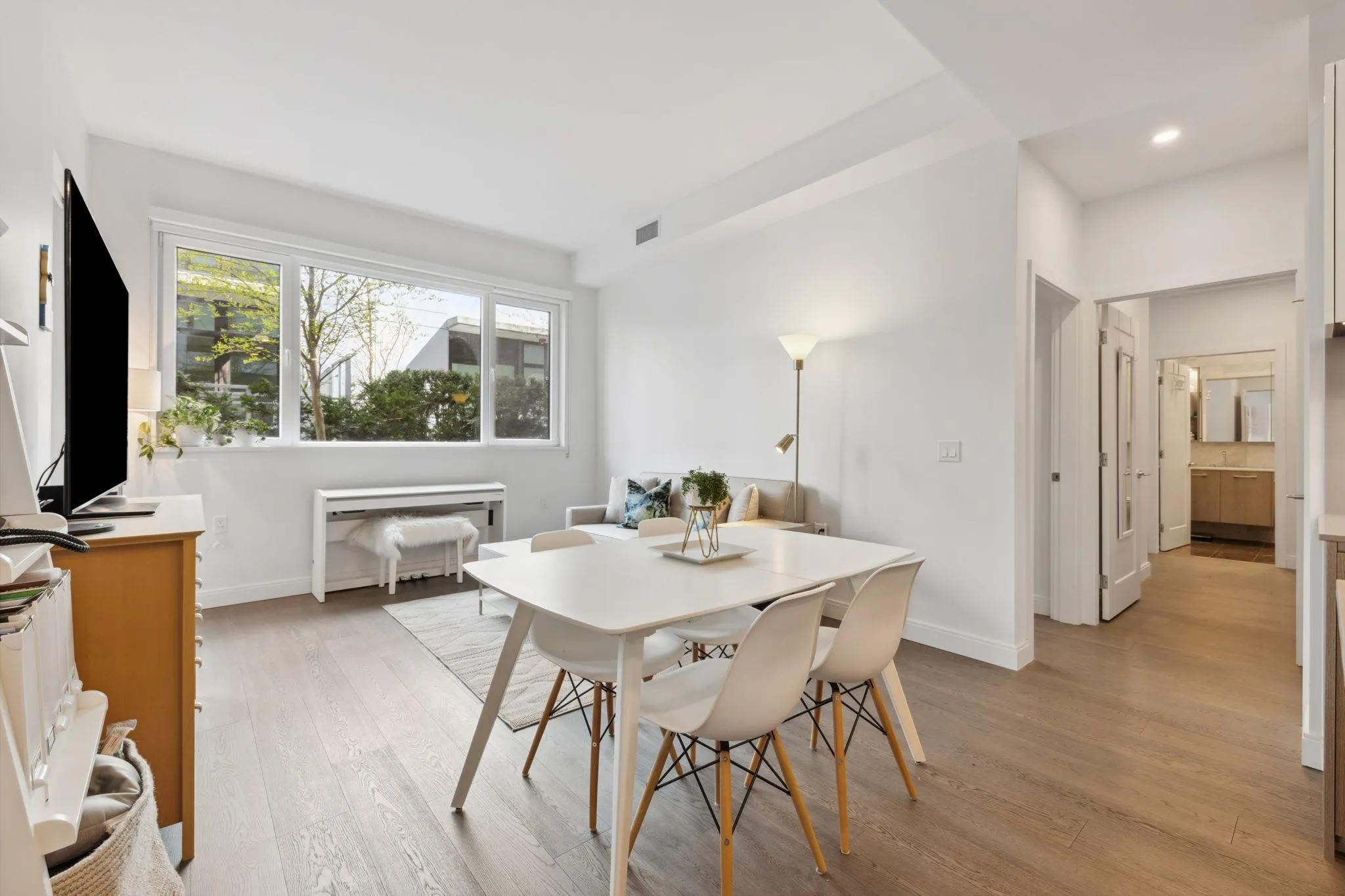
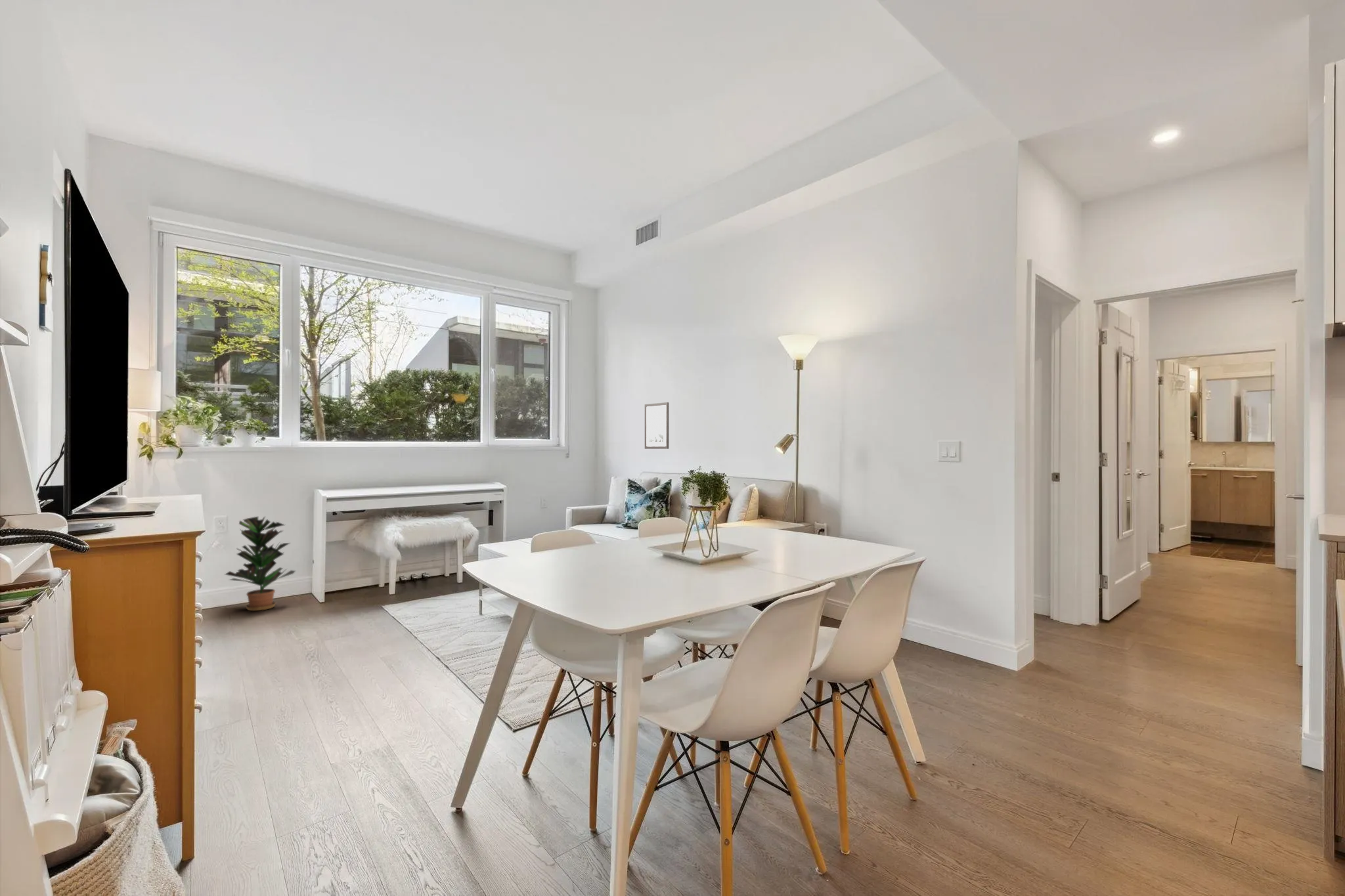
+ potted plant (259, 561)
+ wall art (656, 426)
